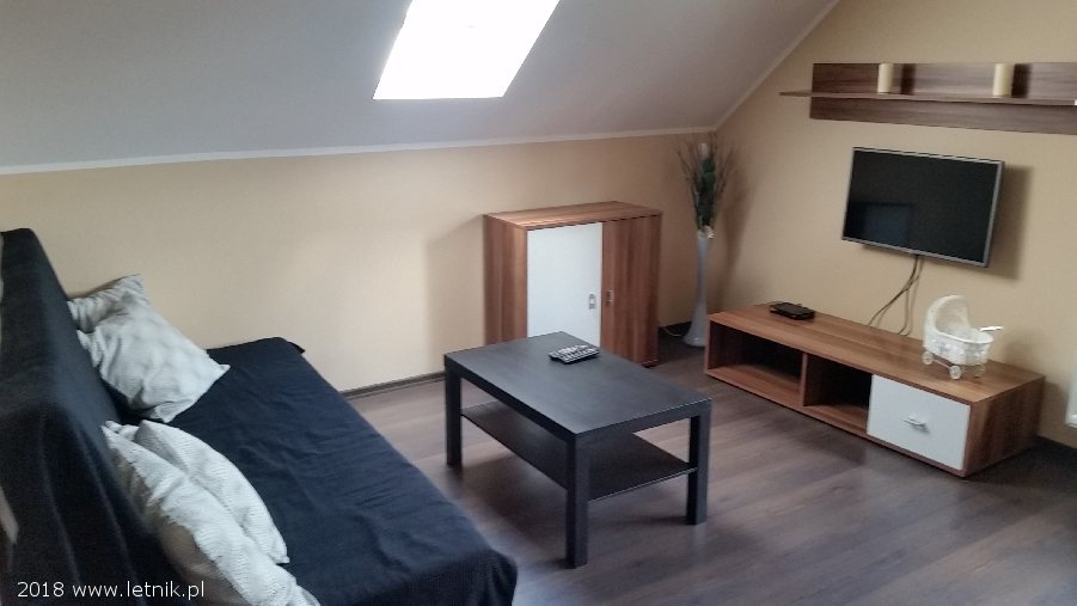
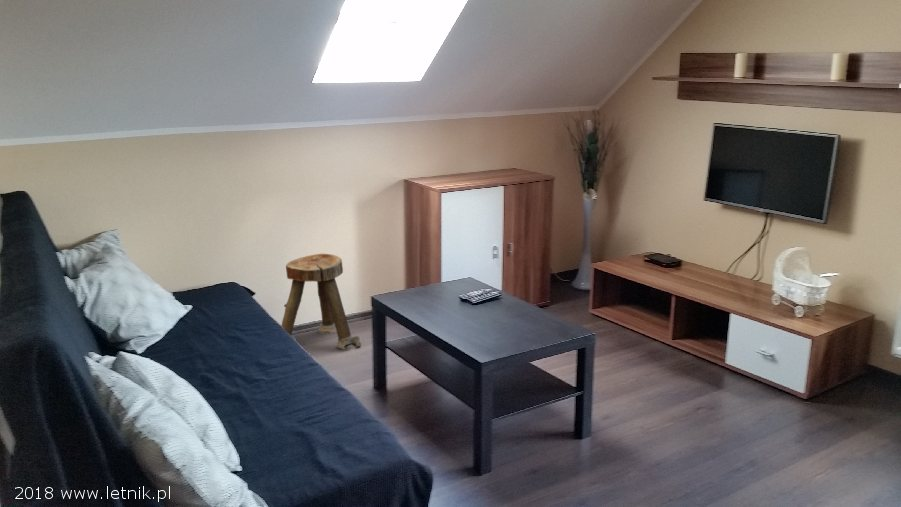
+ stool (319, 299)
